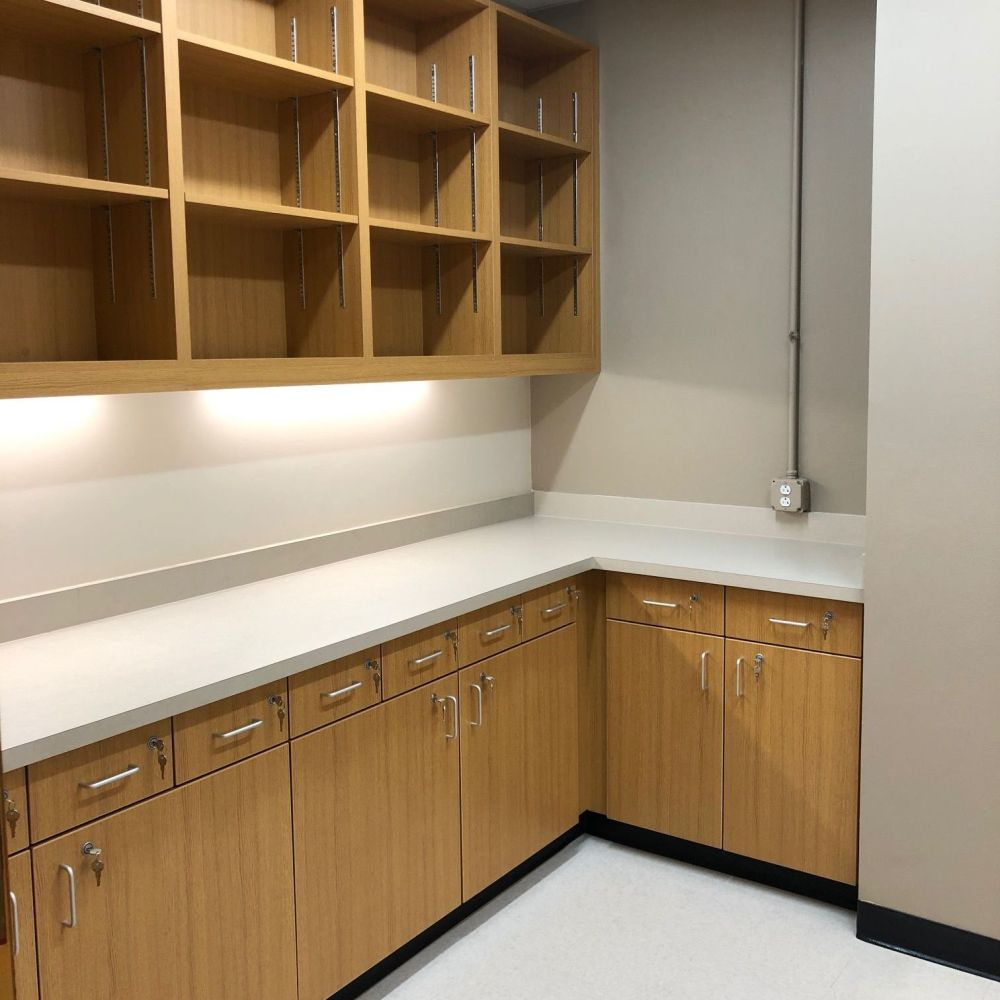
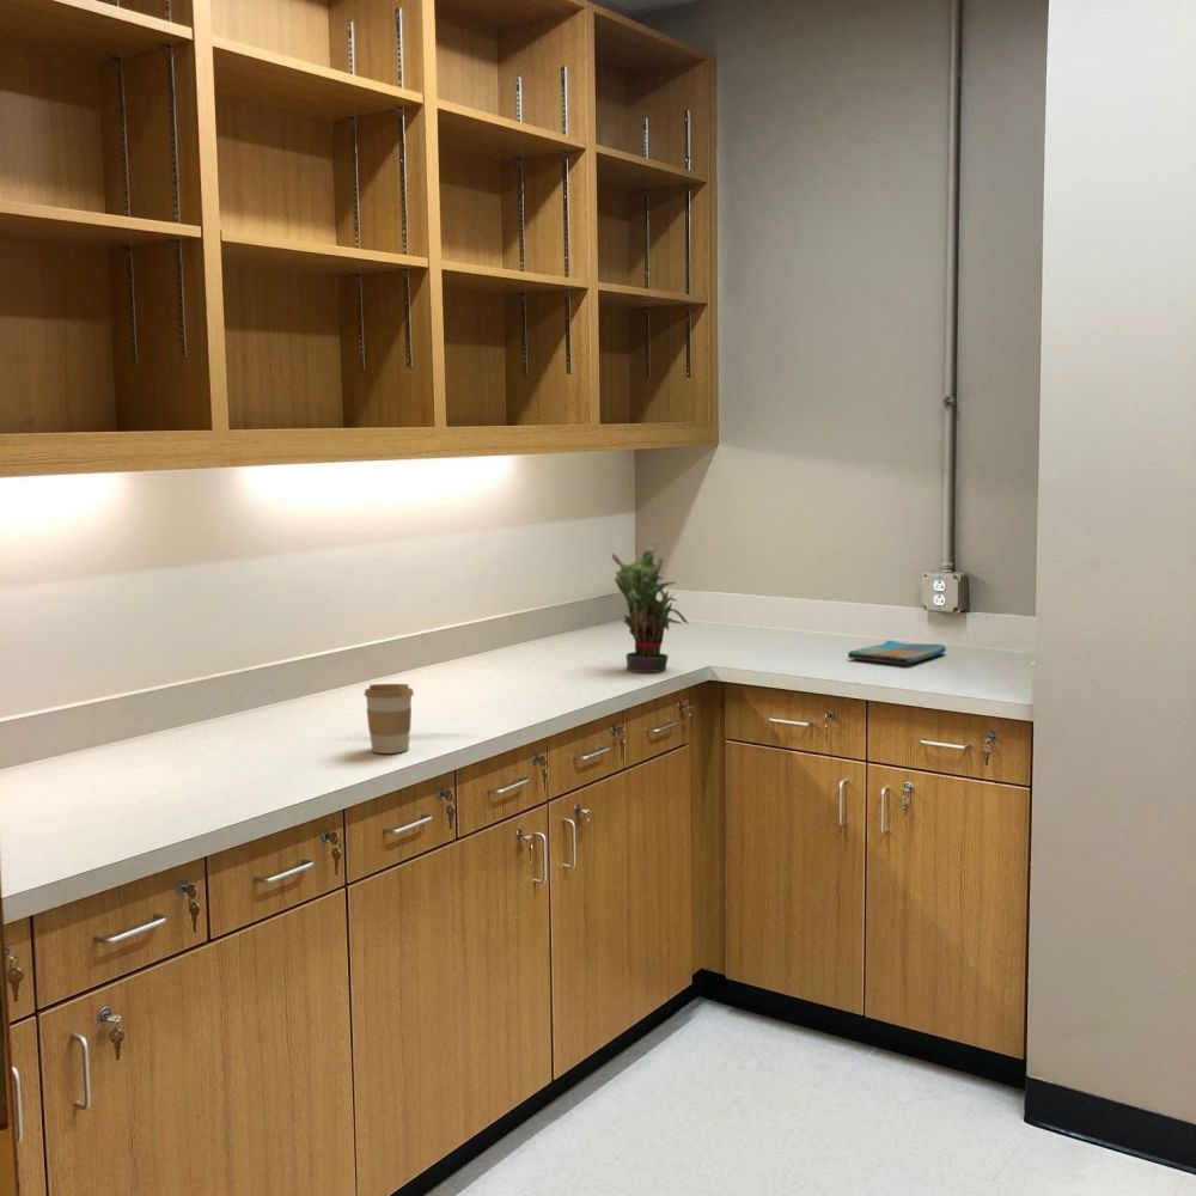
+ potted plant (651, 606)
+ coffee cup (389, 715)
+ dish towel (897, 651)
